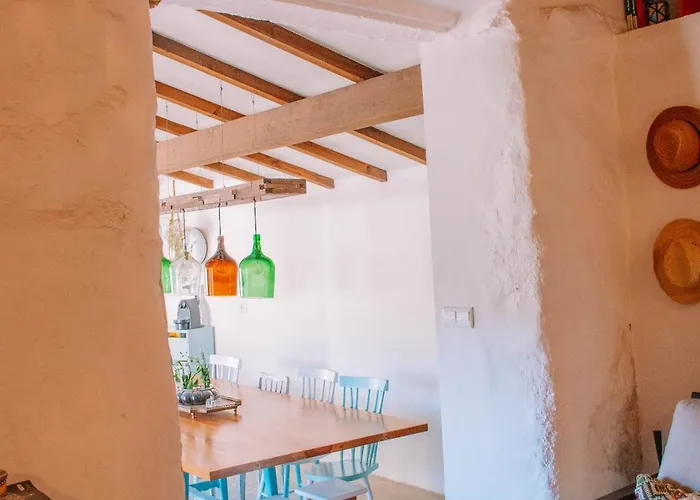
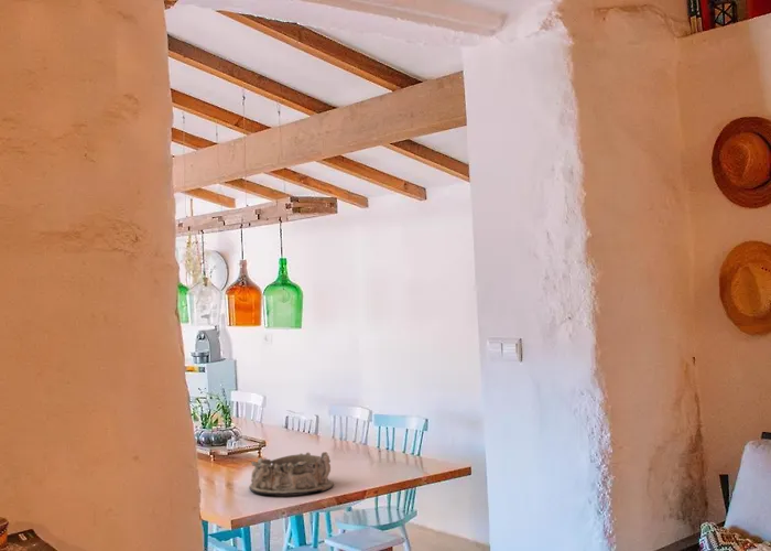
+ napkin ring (290, 472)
